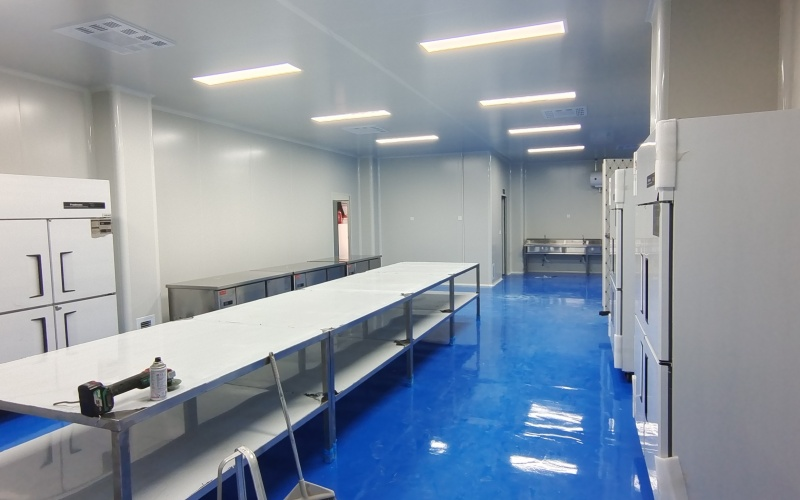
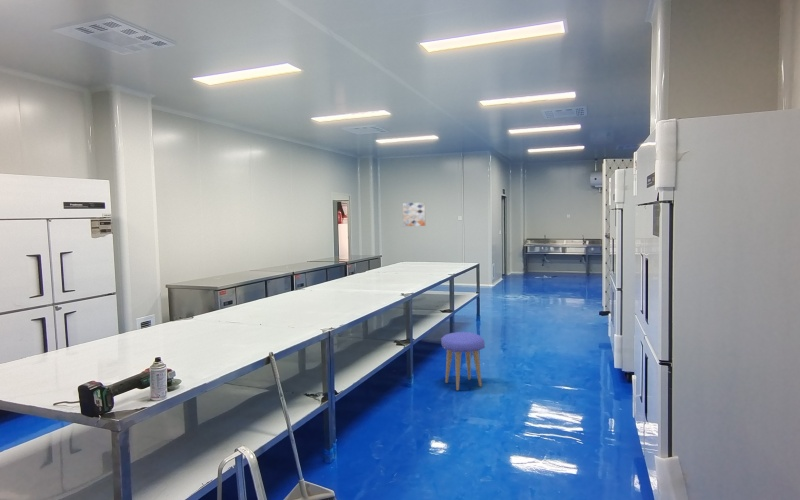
+ wall art (414, 214)
+ stool (460, 360)
